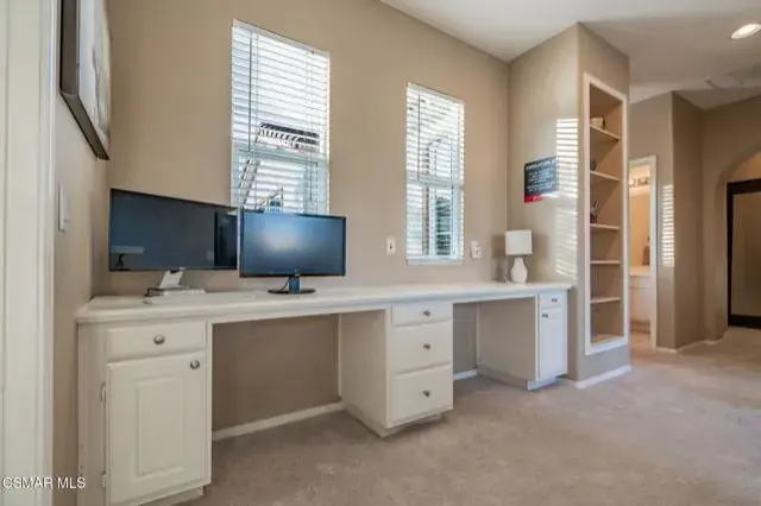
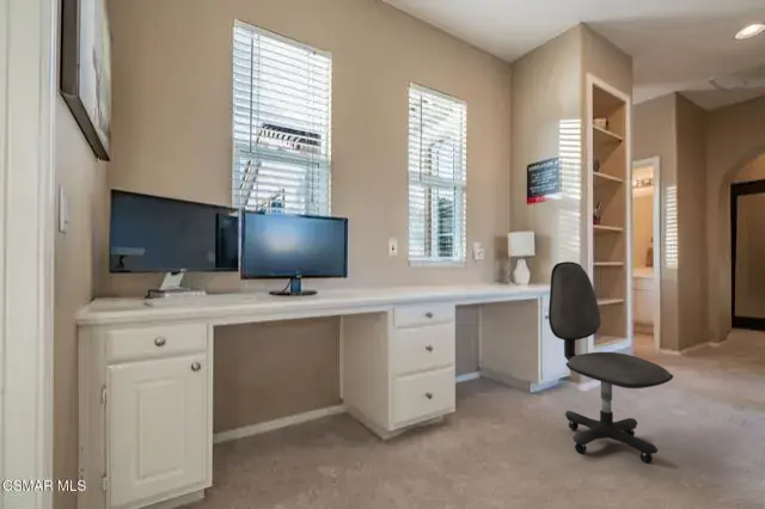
+ office chair (607, 352)
